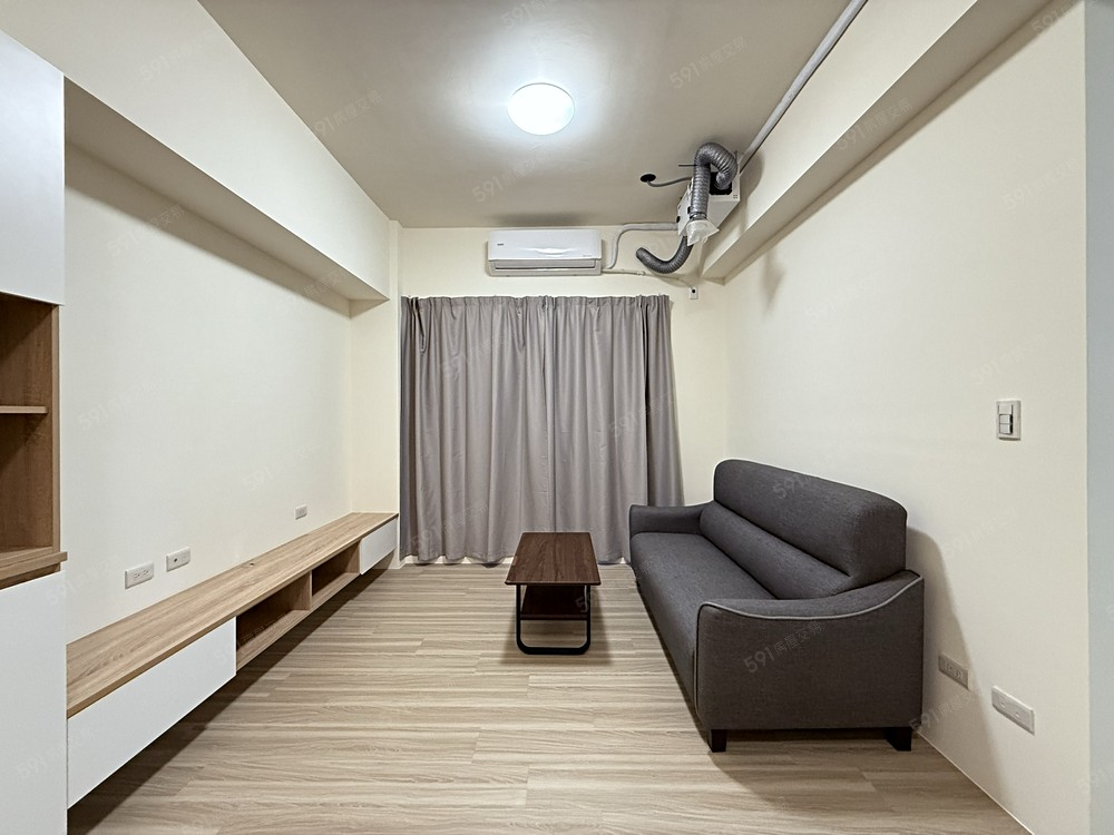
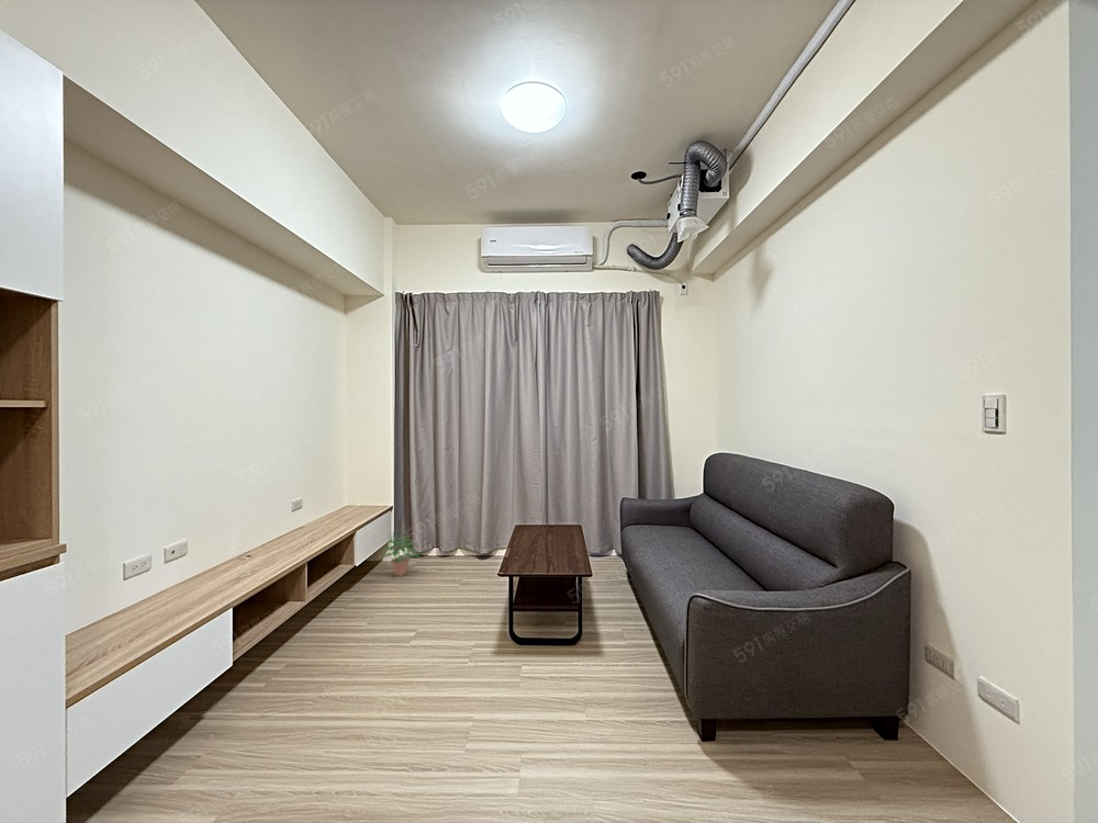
+ potted plant (401, 550)
